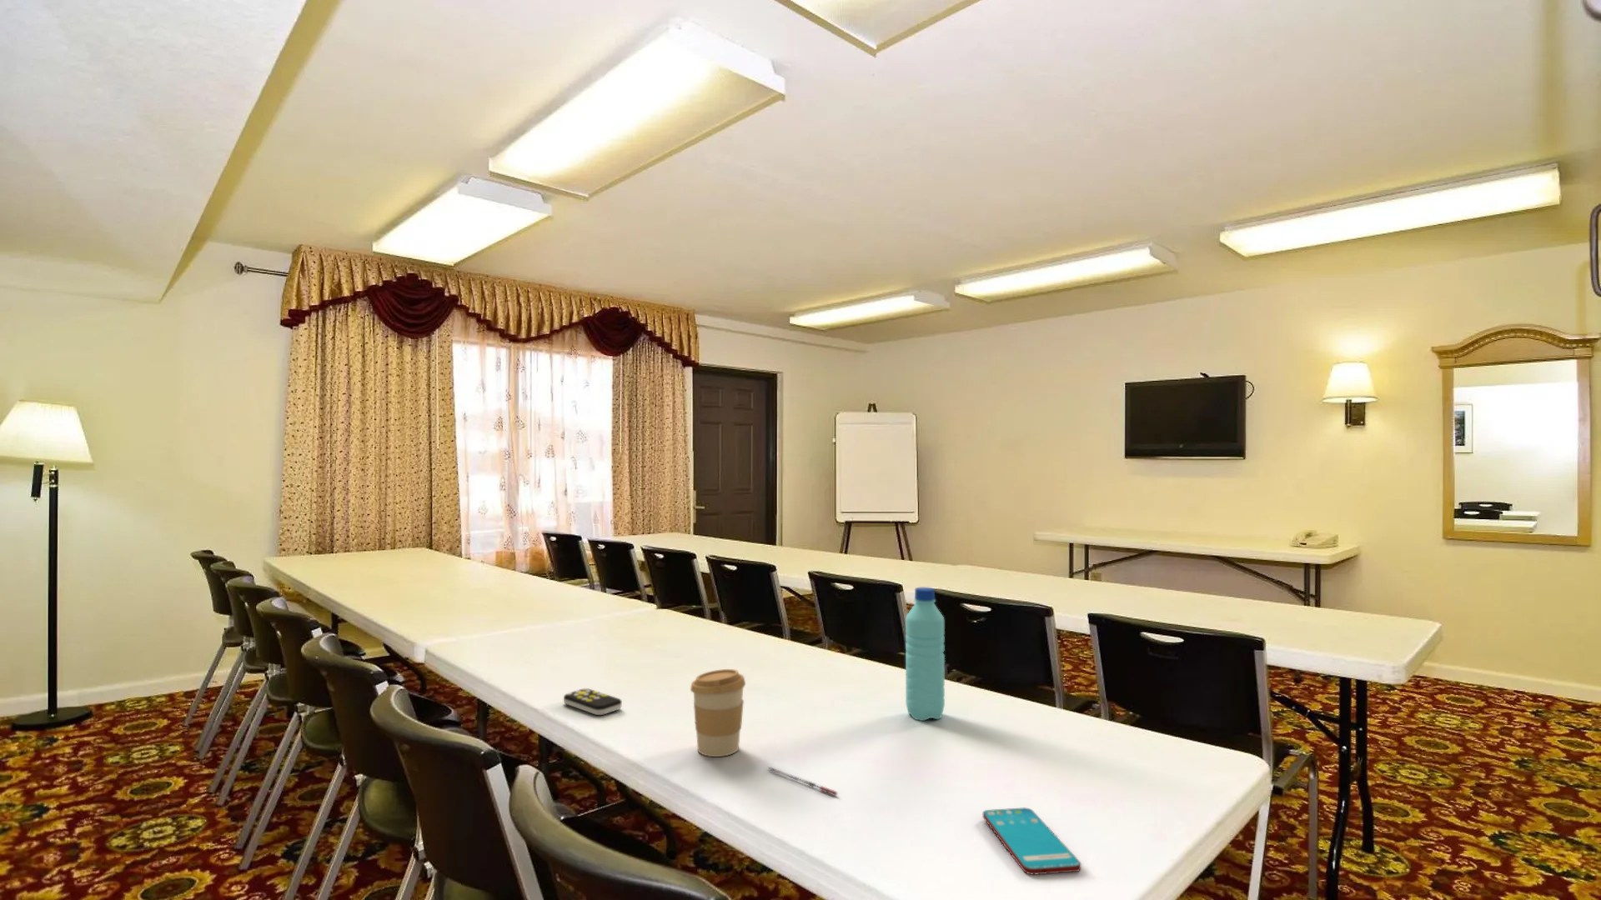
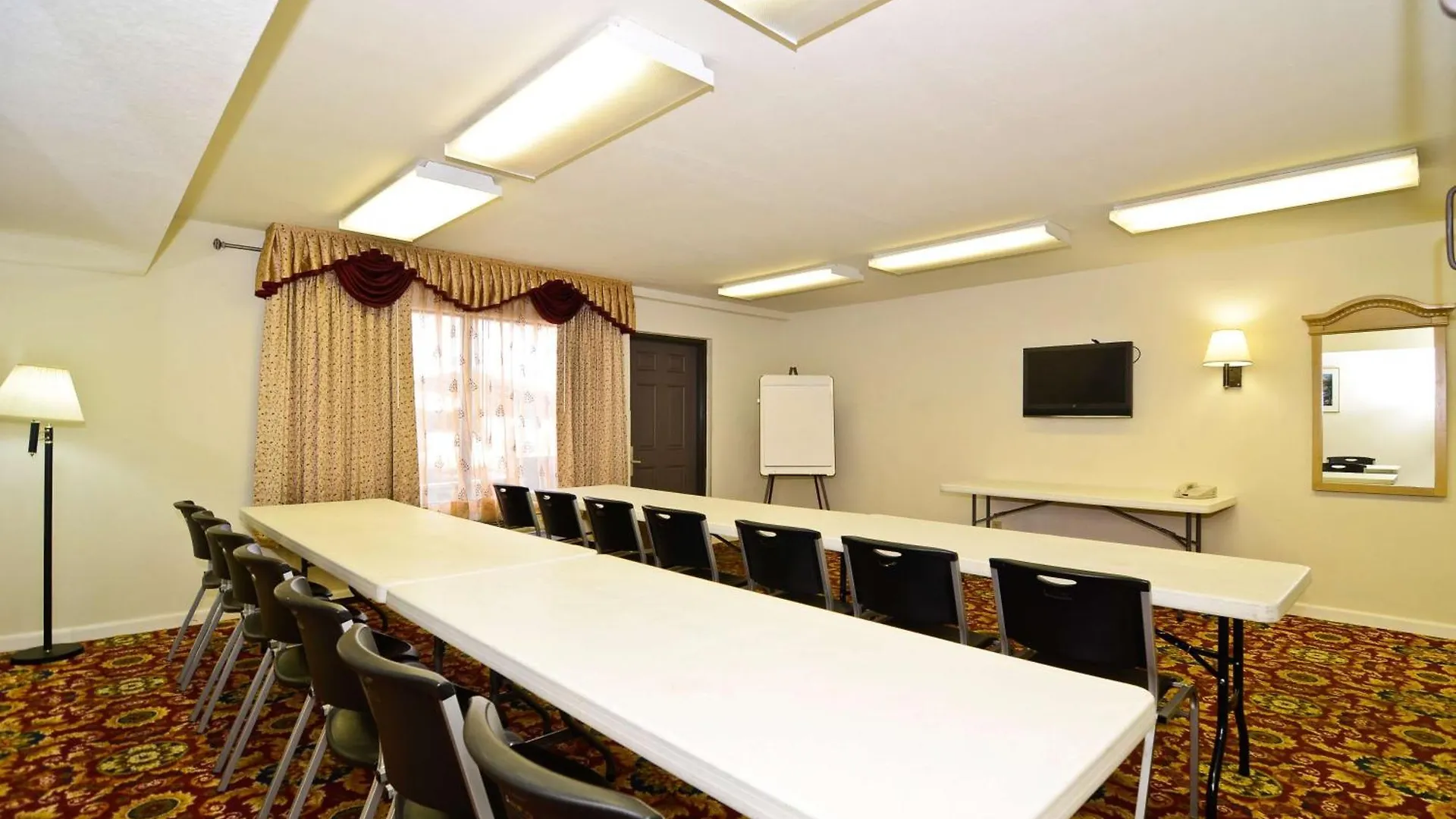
- remote control (592, 701)
- smartphone (1028, 838)
- pen (801, 780)
- coffee cup (718, 710)
- water bottle (925, 652)
